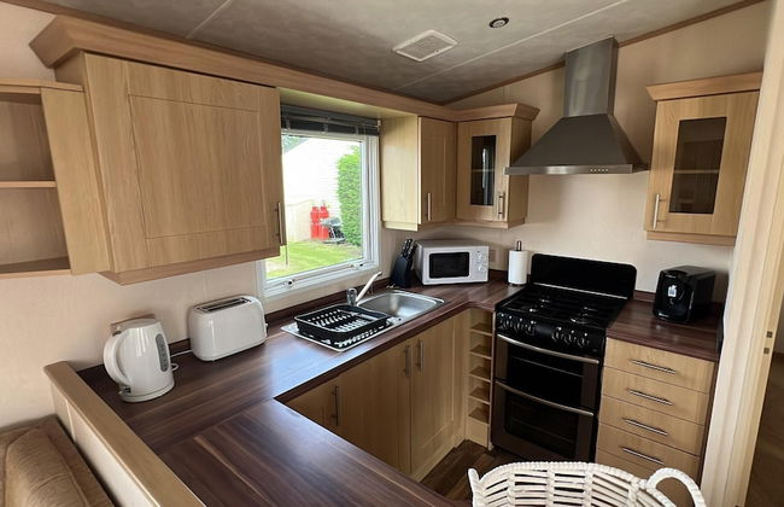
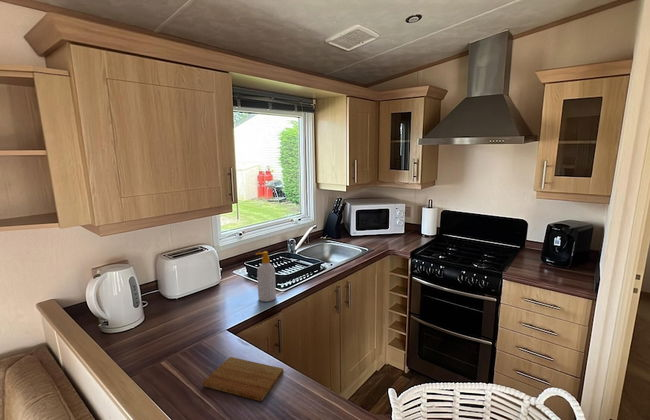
+ cutting board (244, 377)
+ soap bottle (265, 275)
